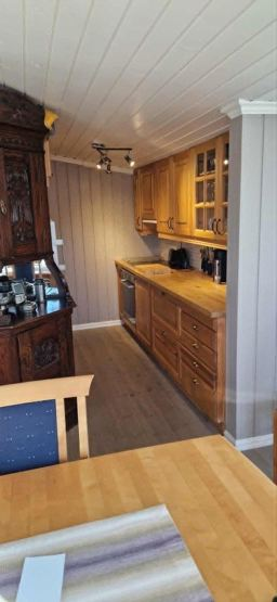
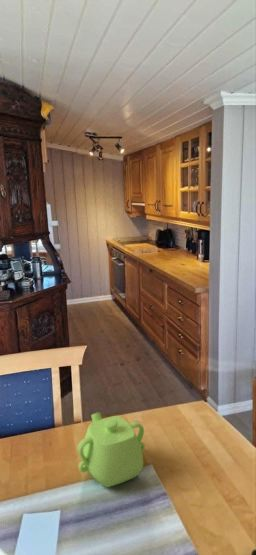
+ teapot (108, 440)
